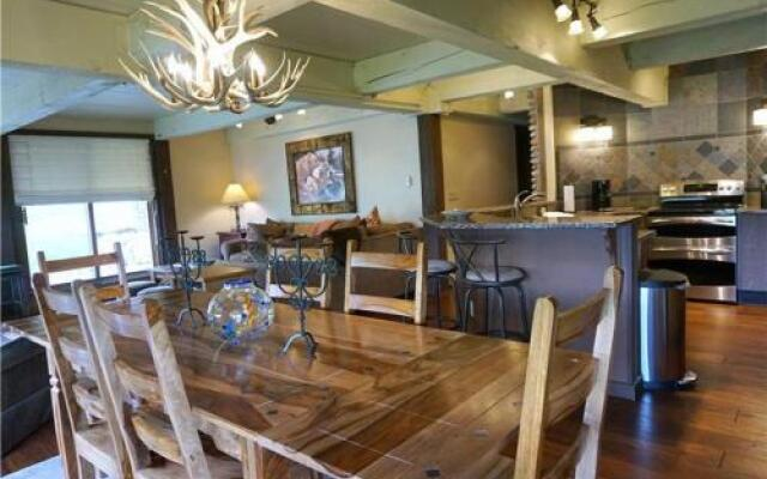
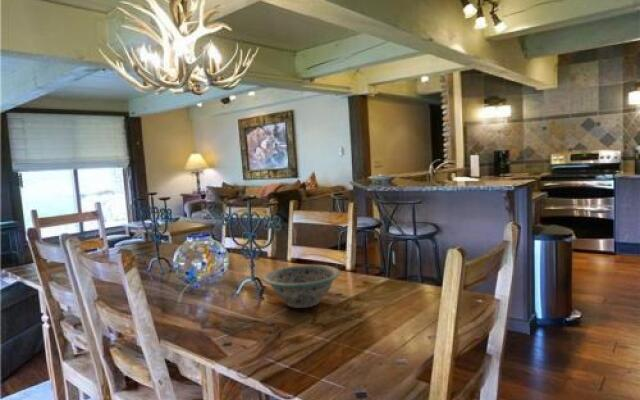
+ decorative bowl (302, 288)
